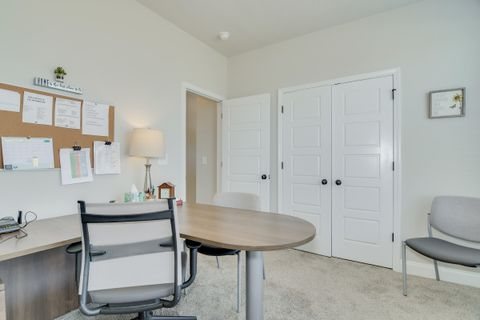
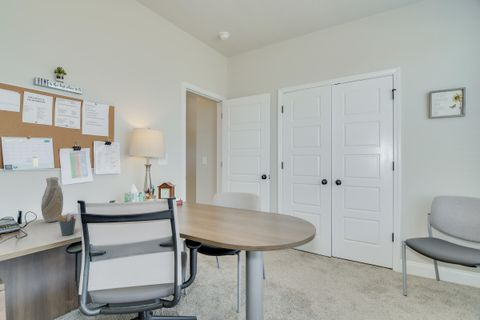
+ pen holder (67, 223)
+ vase (52, 199)
